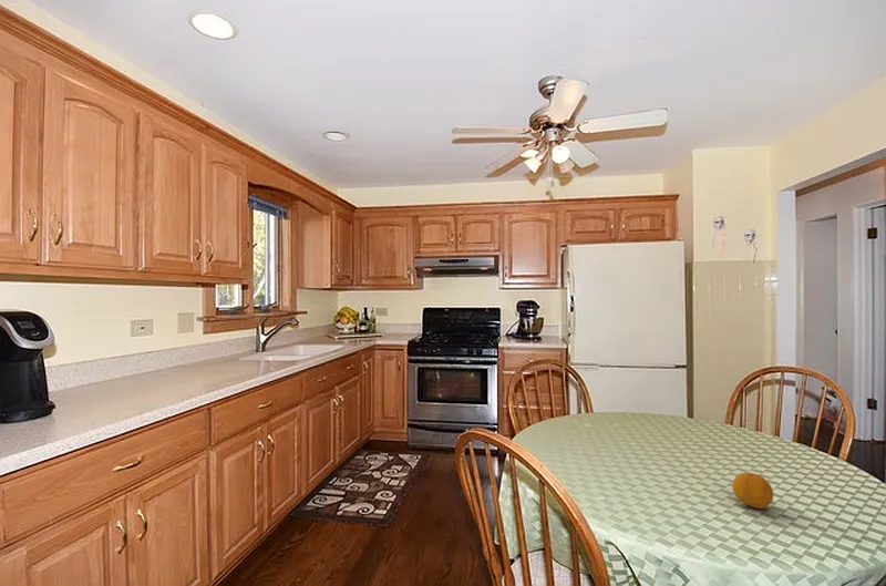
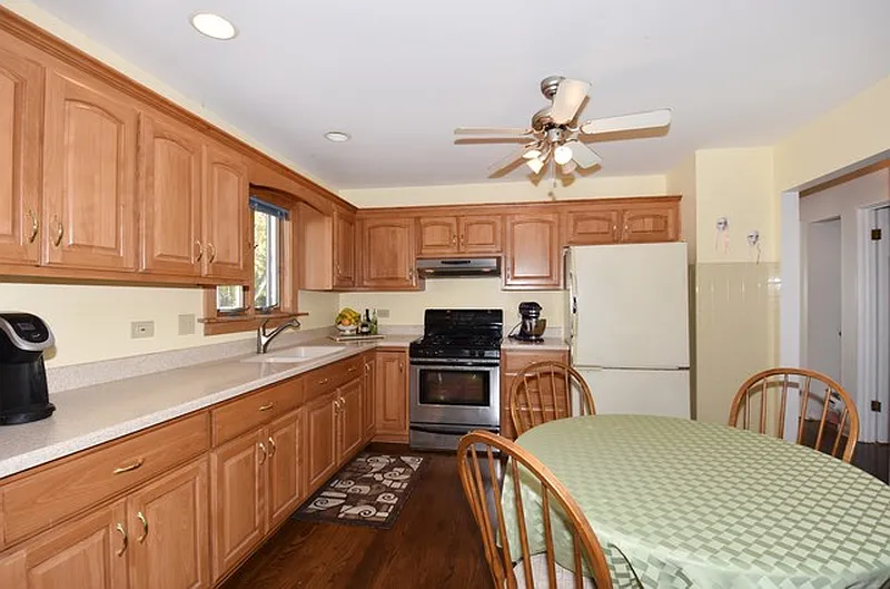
- fruit (752, 490)
